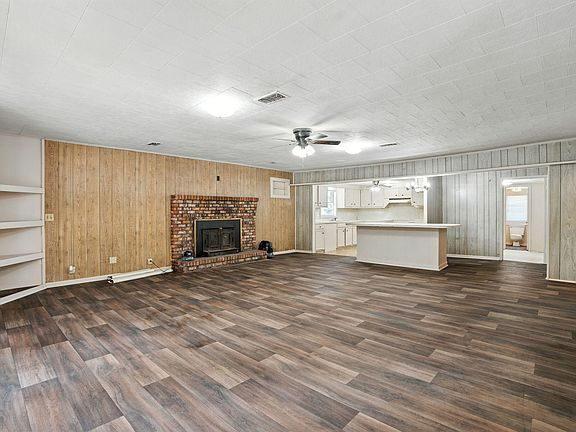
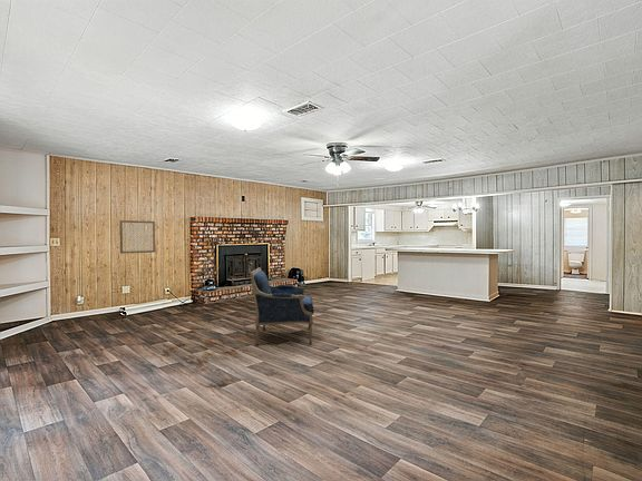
+ wall art (136, 237)
+ armchair (284, 303)
